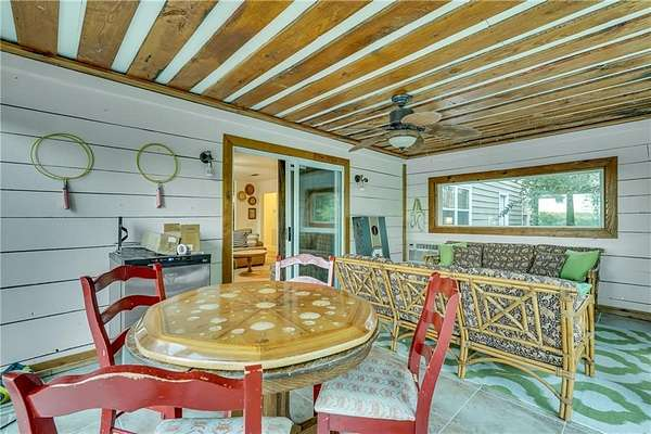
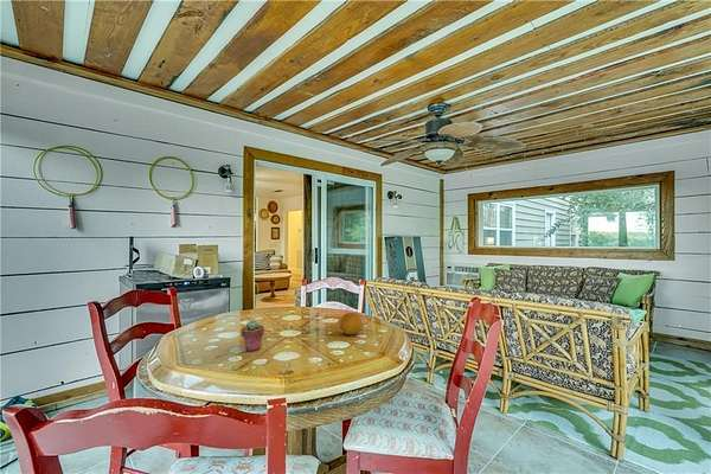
+ fruit (351, 322)
+ potted succulent (252, 333)
